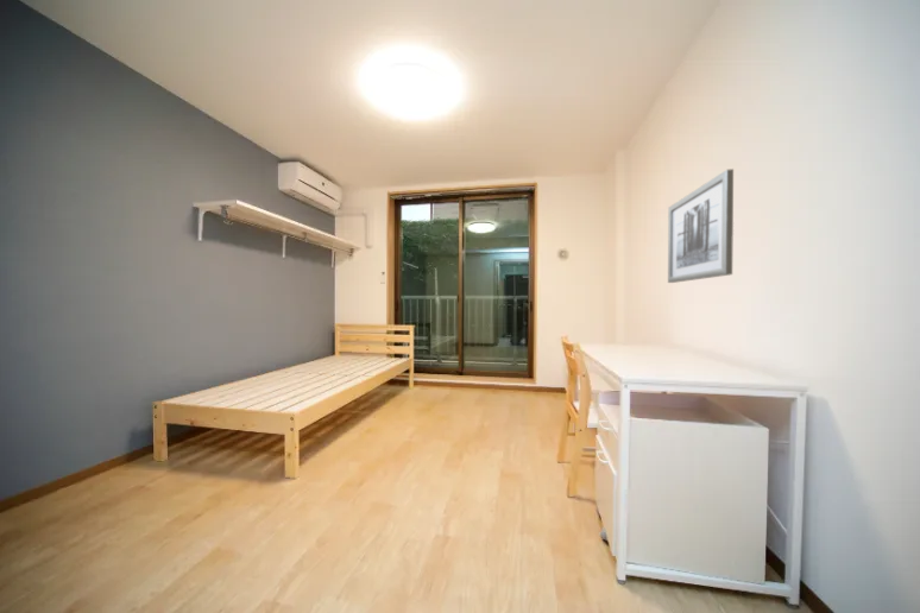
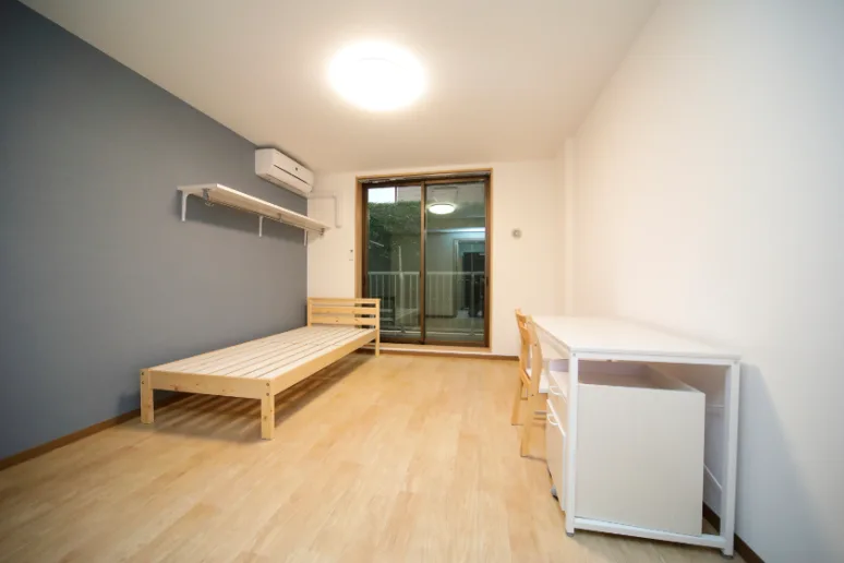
- wall art (694, 235)
